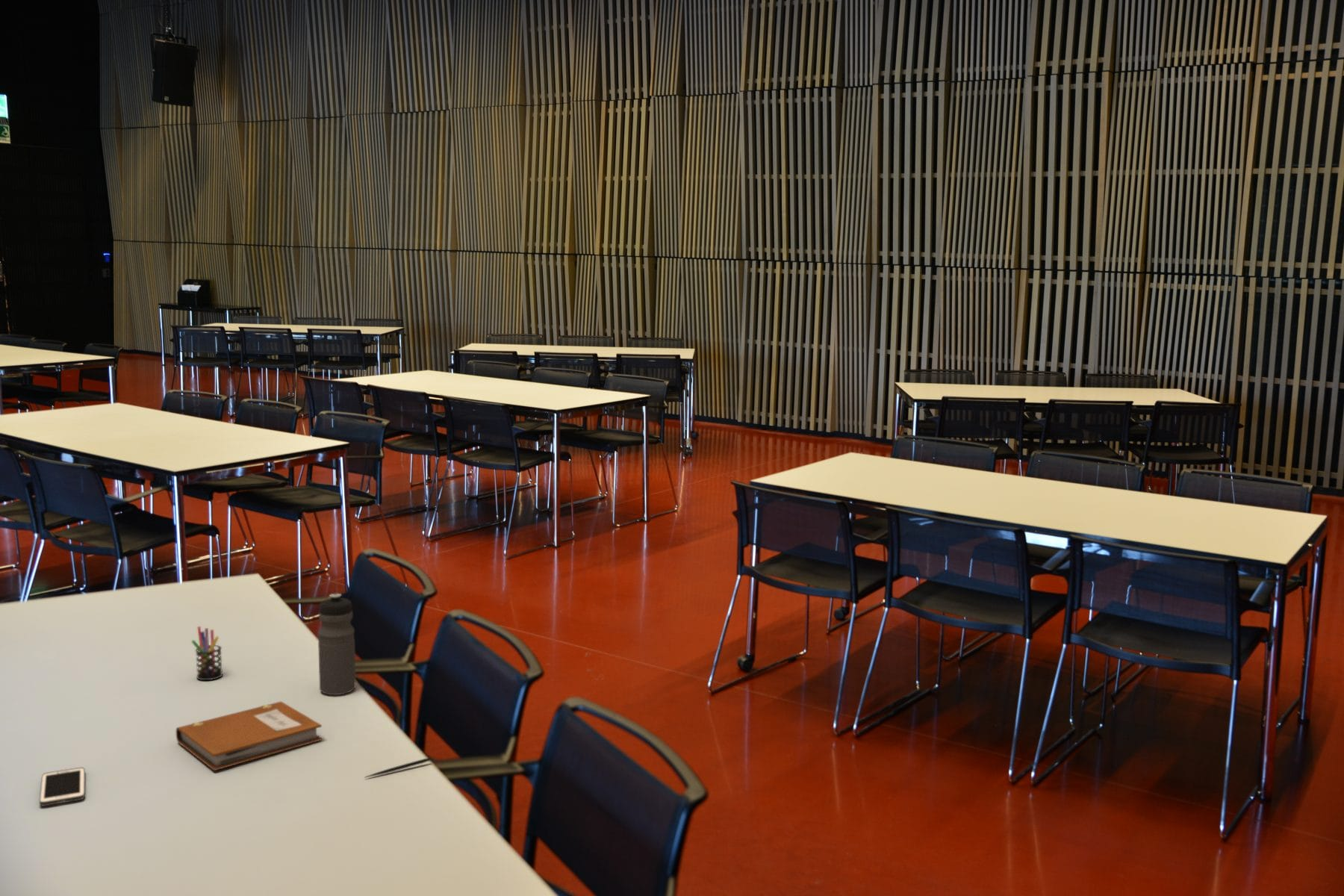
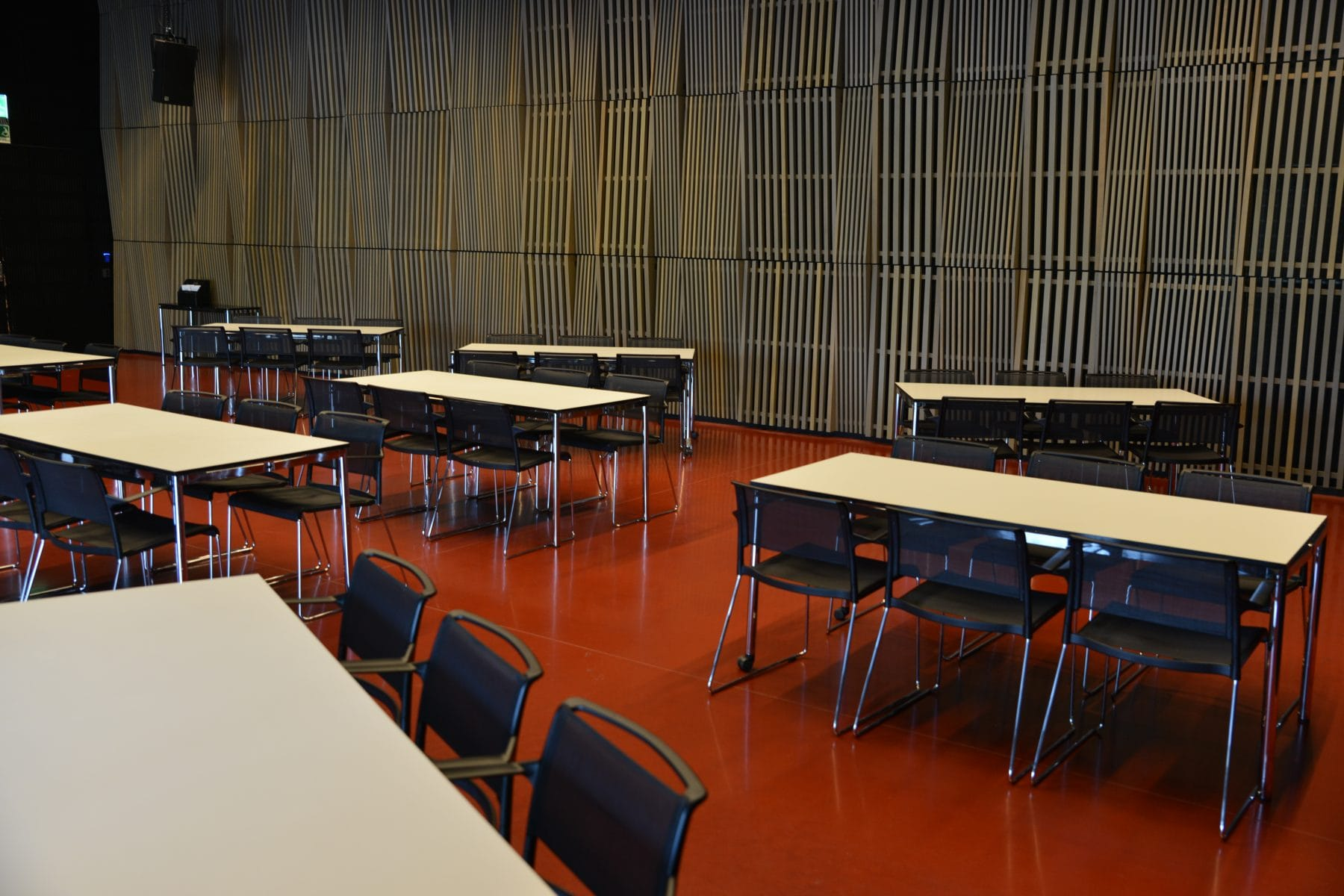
- cell phone (63, 786)
- pen holder (205, 653)
- water bottle (336, 642)
- notebook (252, 732)
- pen (397, 767)
